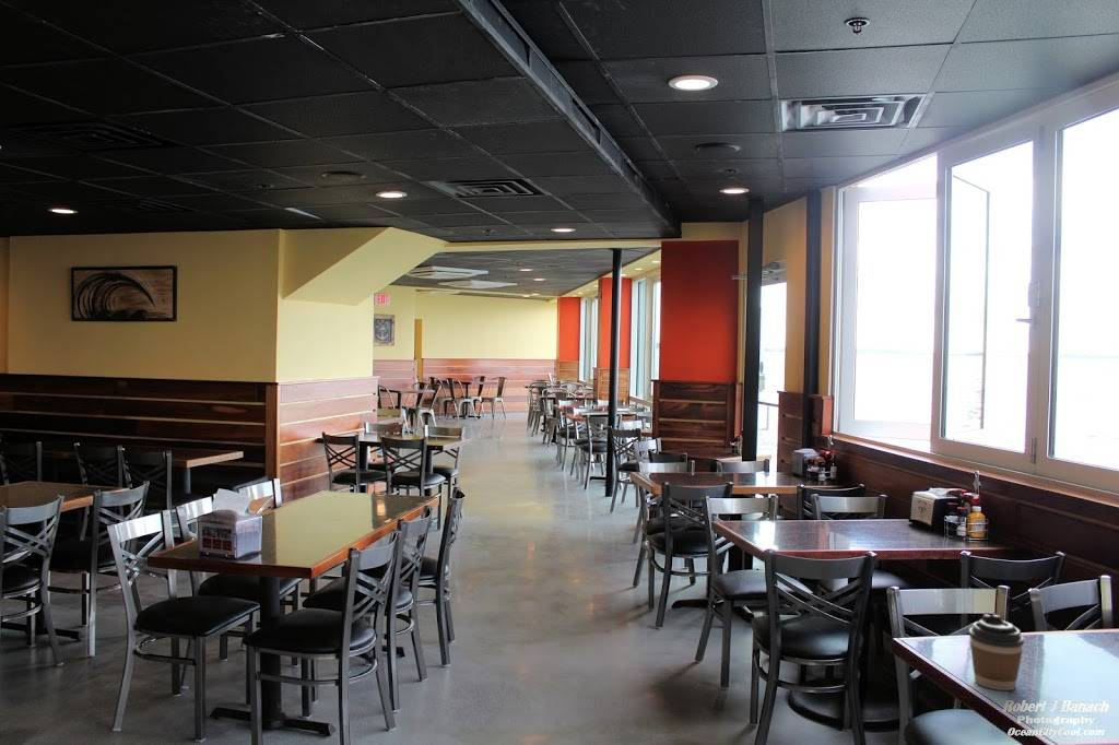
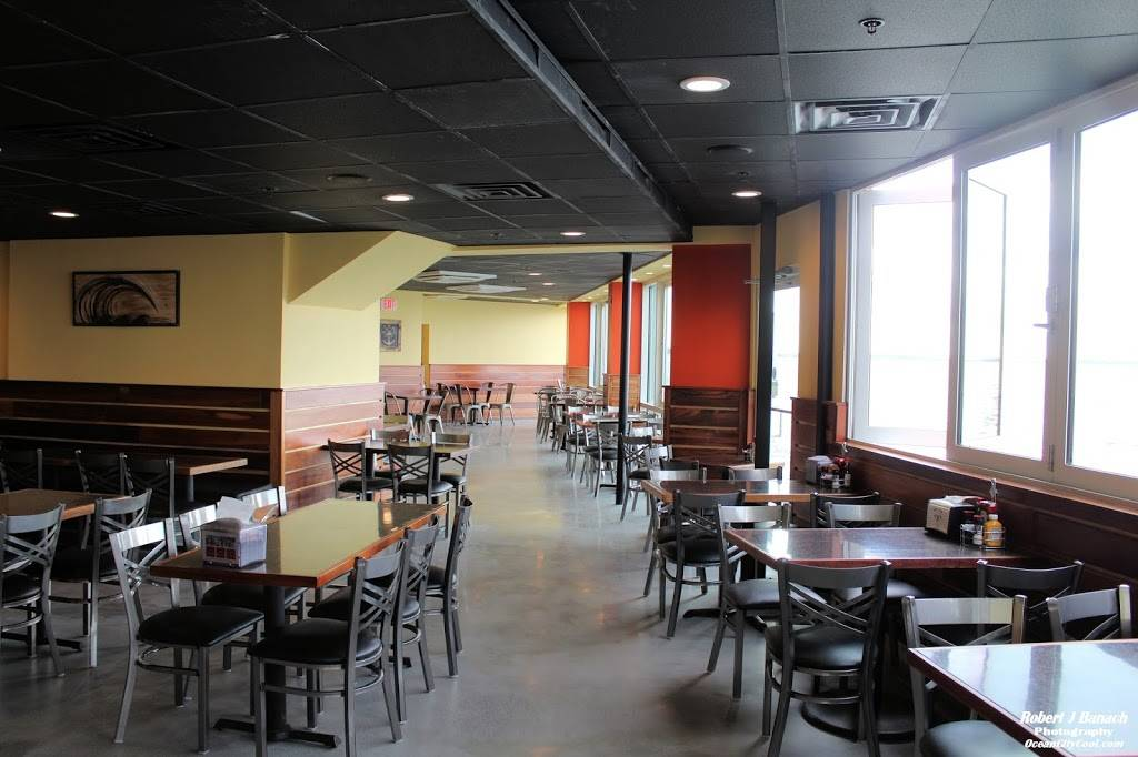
- coffee cup (996, 651)
